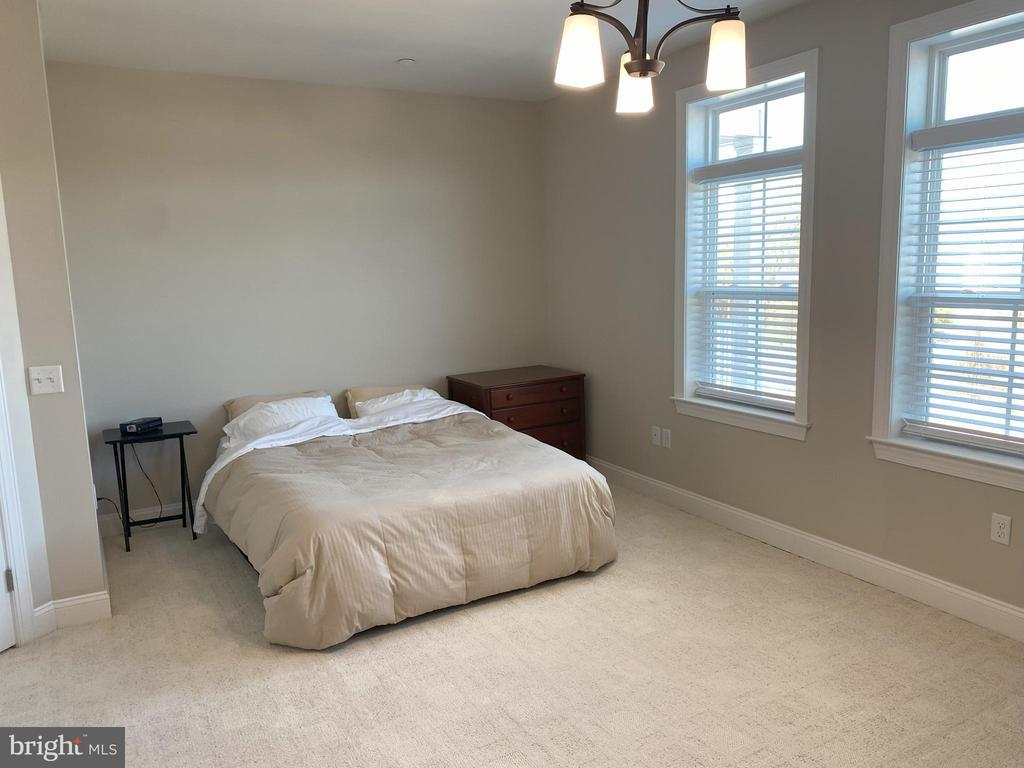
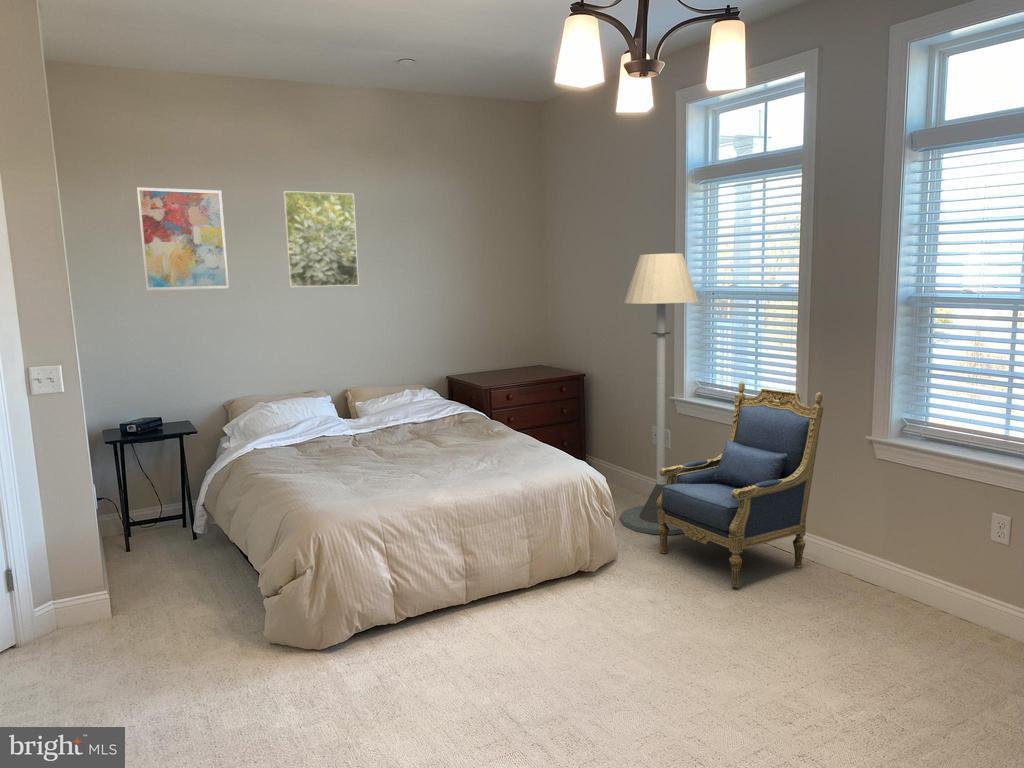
+ floor lamp (660, 391)
+ wall art (184, 239)
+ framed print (321, 239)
+ armchair (737, 466)
